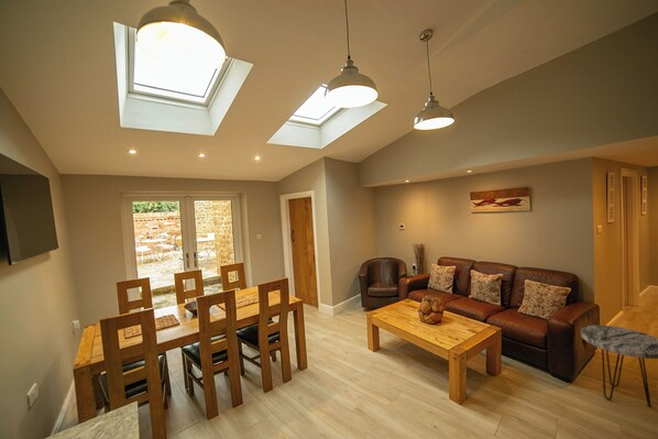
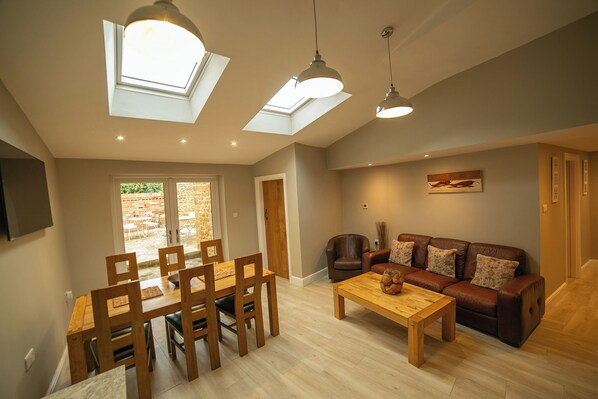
- side table (621, 367)
